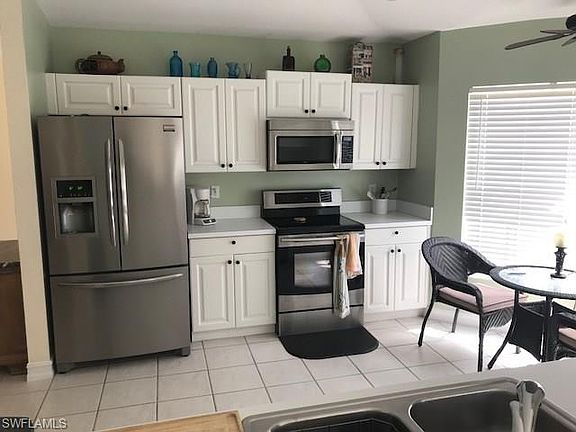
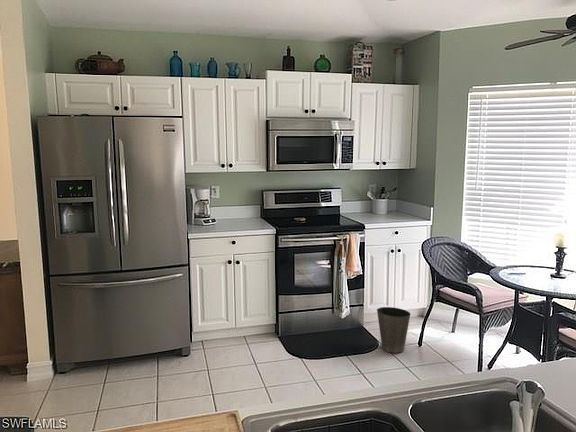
+ waste basket (393, 330)
